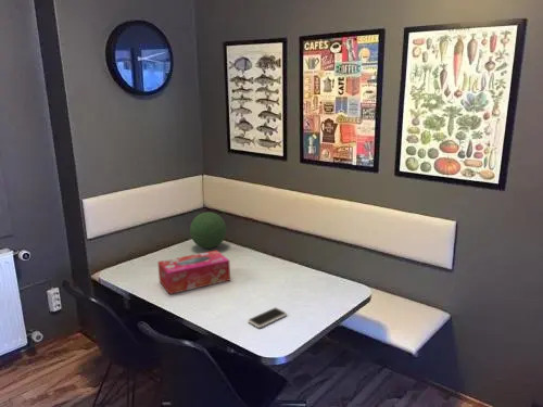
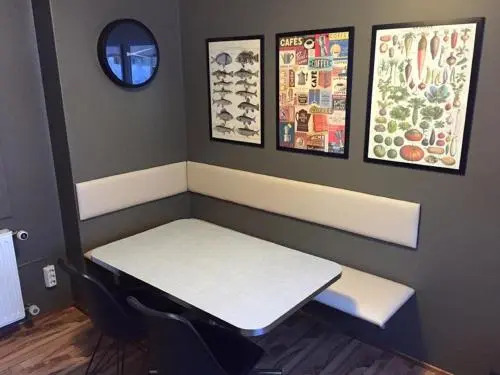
- smartphone (267, 317)
- tissue box (193, 270)
- decorative orb (207, 230)
